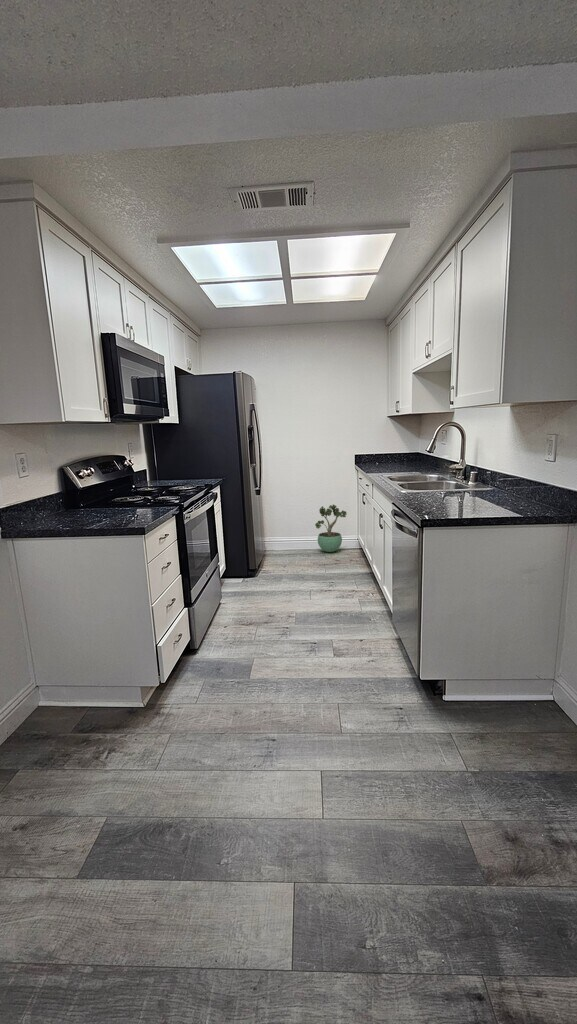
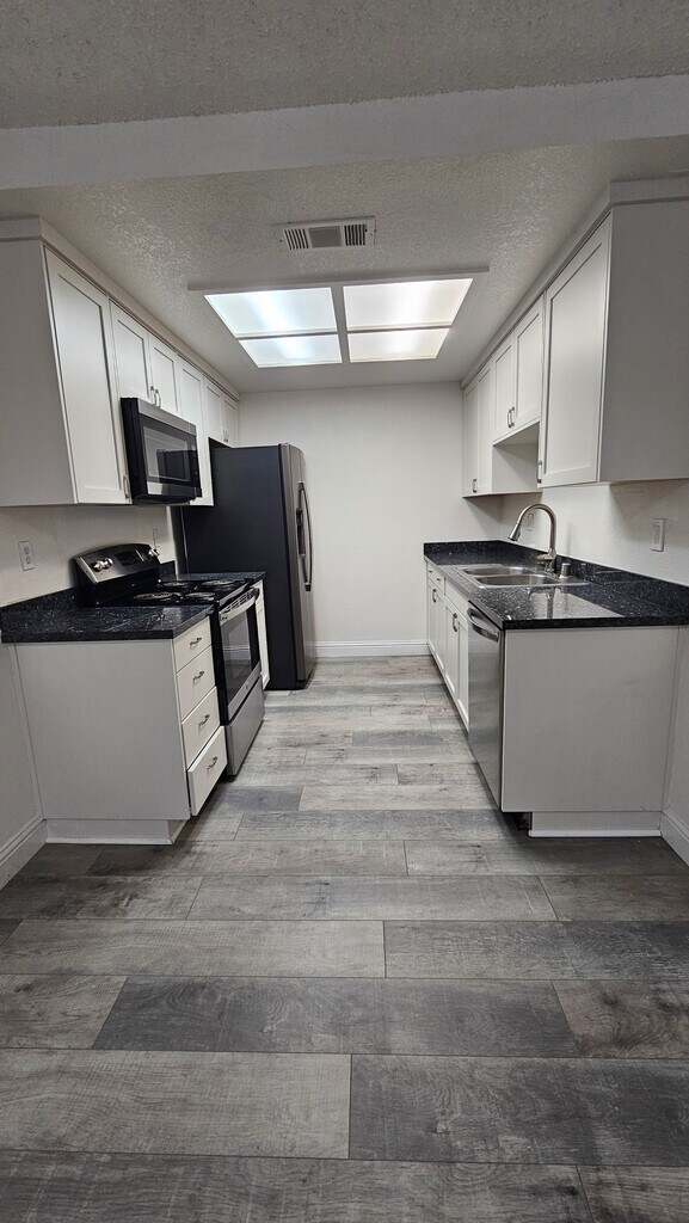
- potted plant (330, 528)
